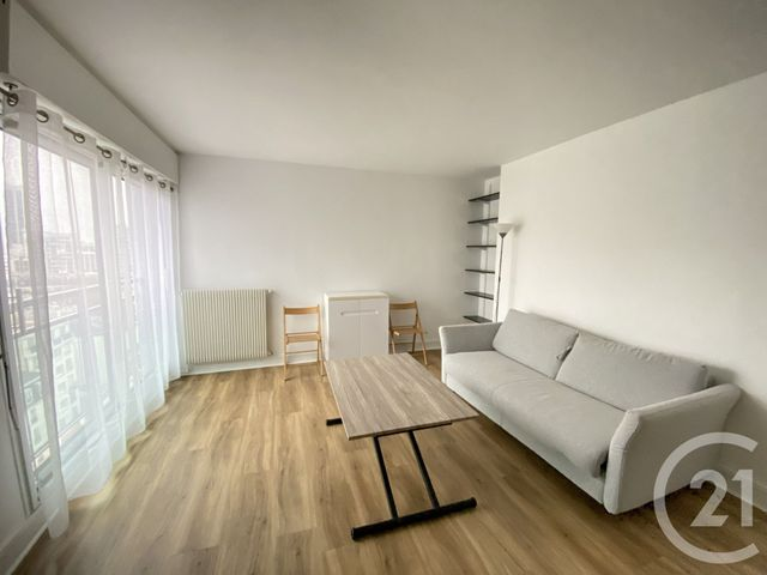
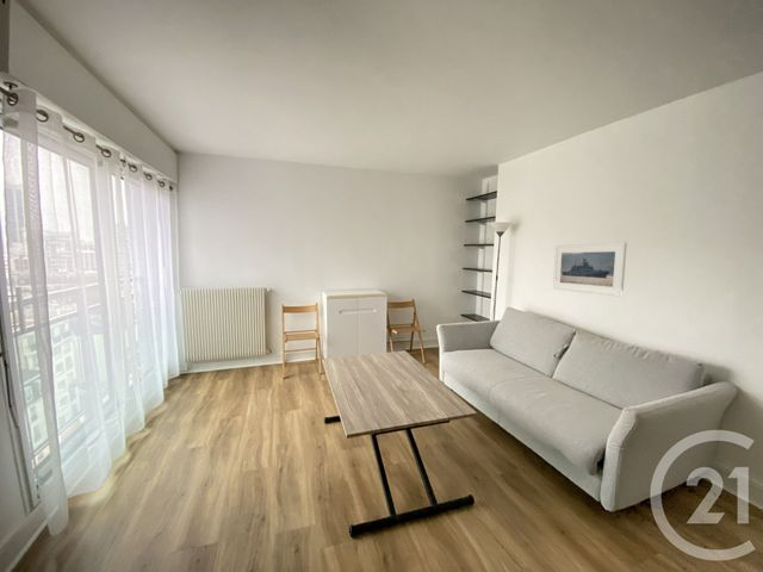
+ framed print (585, 268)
